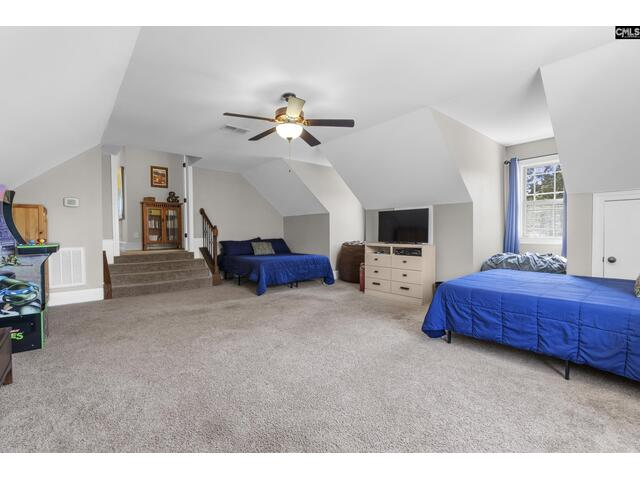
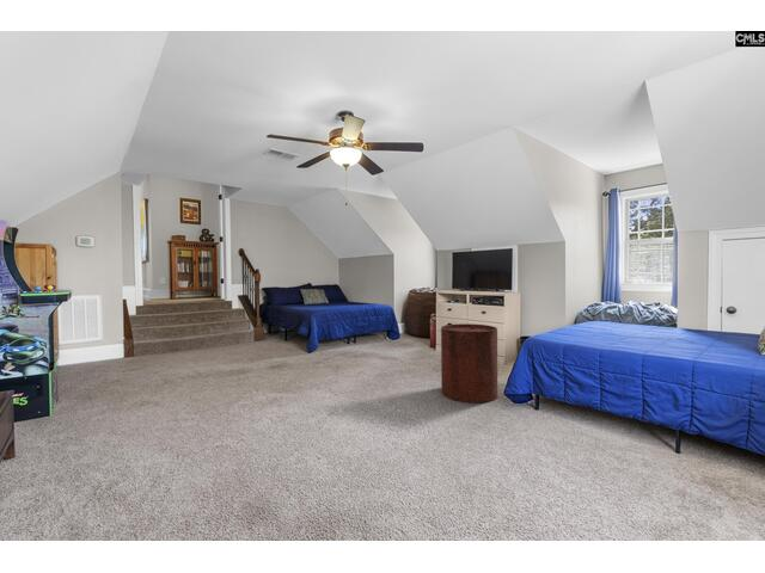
+ trash can (469, 359)
